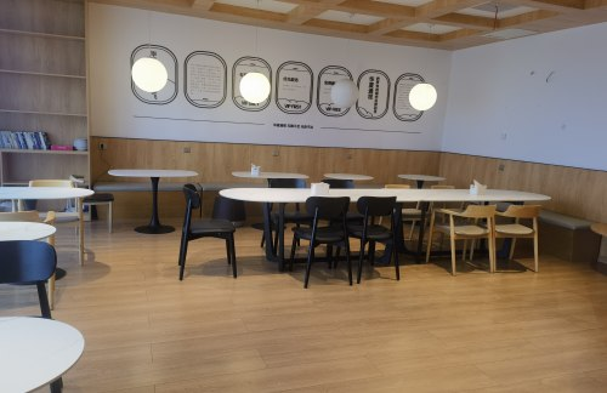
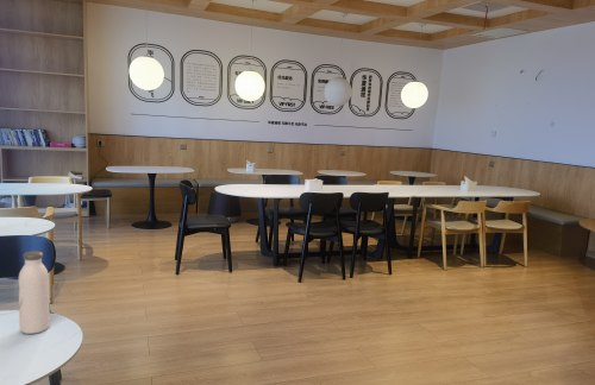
+ water bottle (33, 290)
